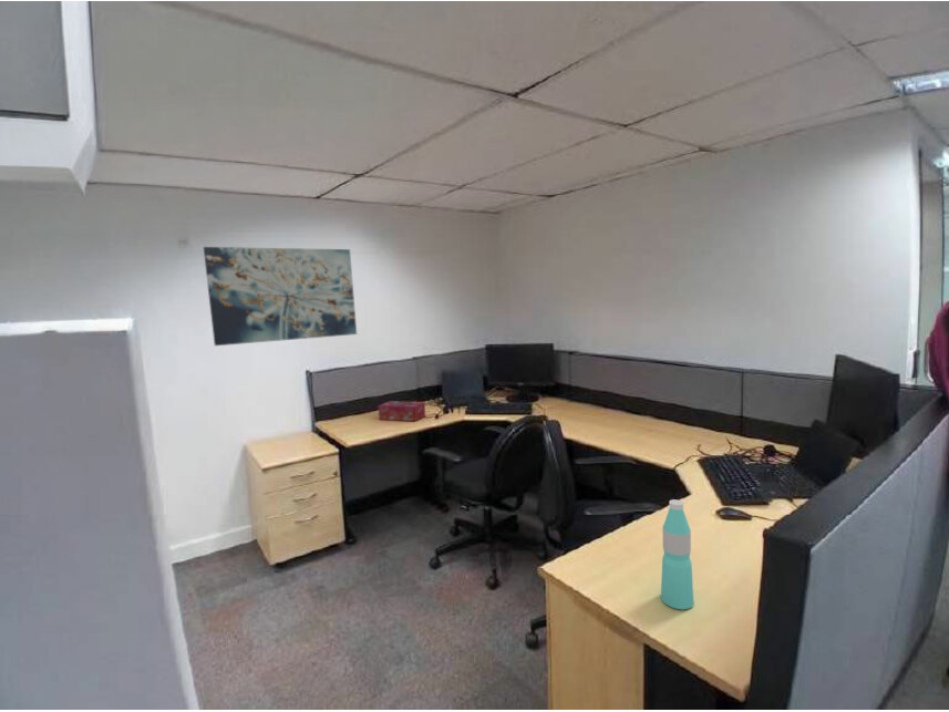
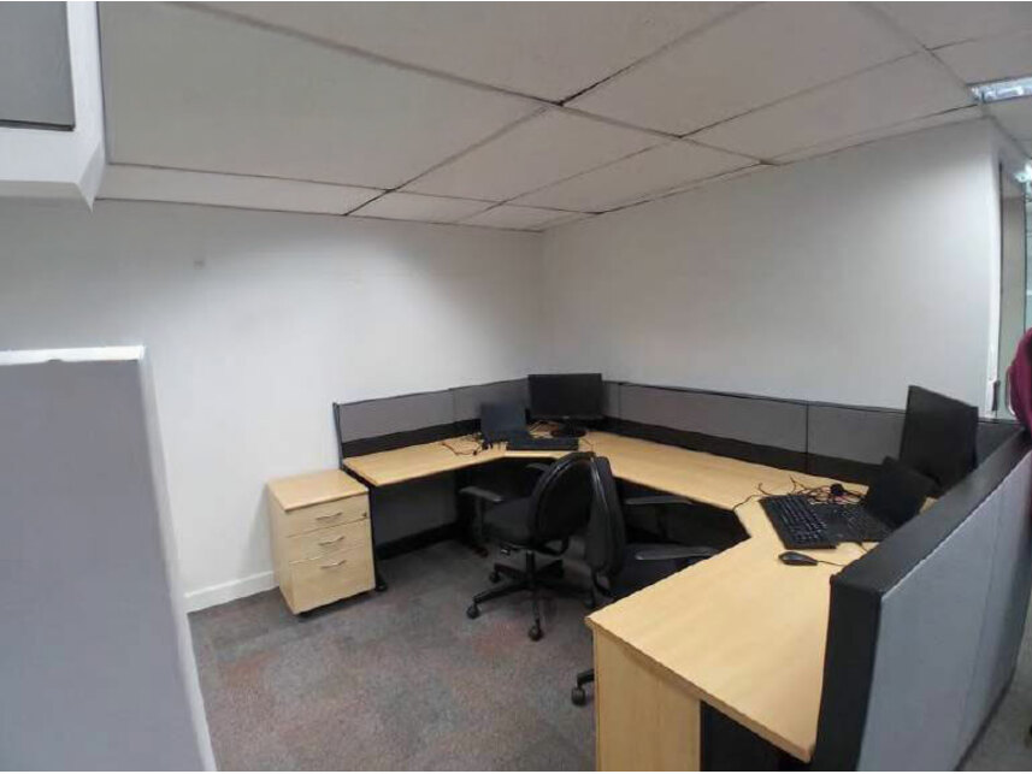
- water bottle (677, 551)
- wall art (286, 295)
- tissue box (402, 410)
